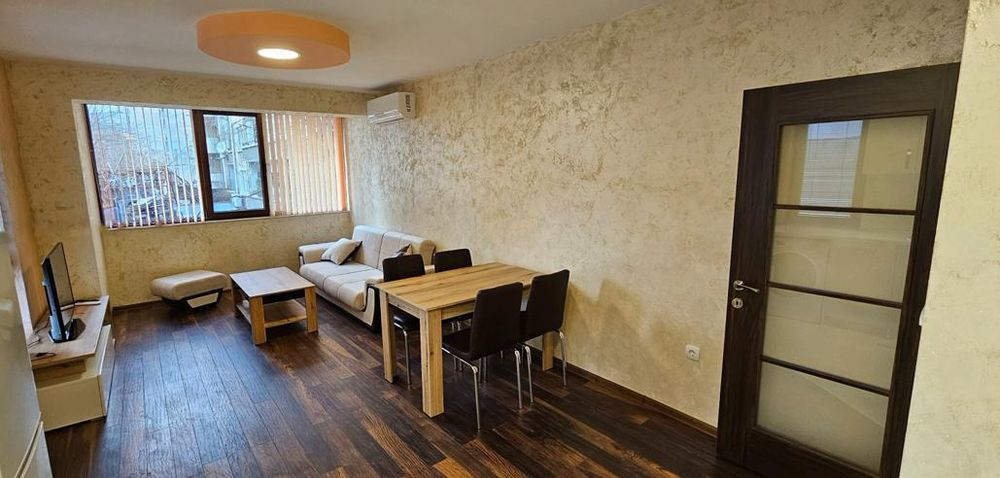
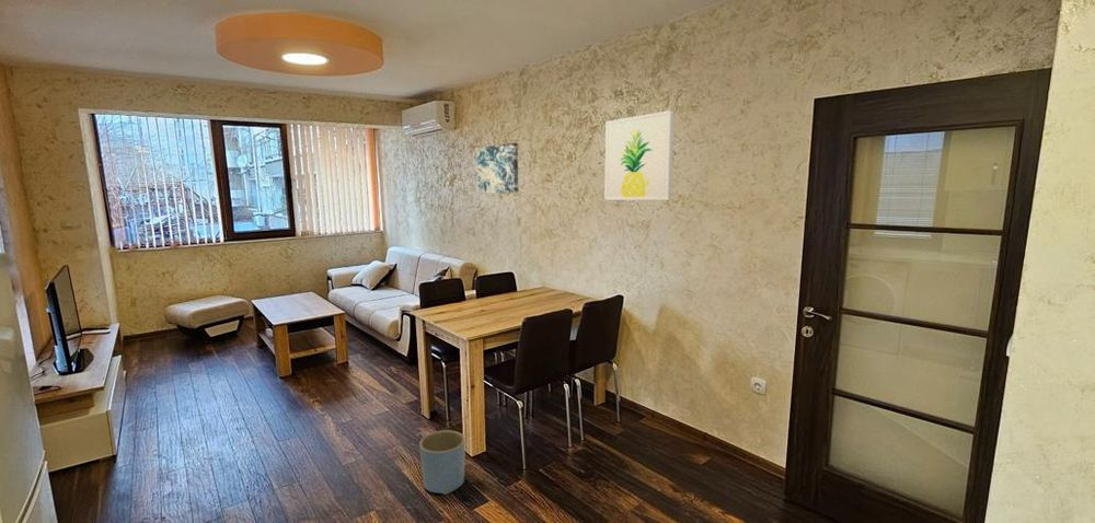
+ wall art (636, 159)
+ wall art (496, 170)
+ planter (442, 462)
